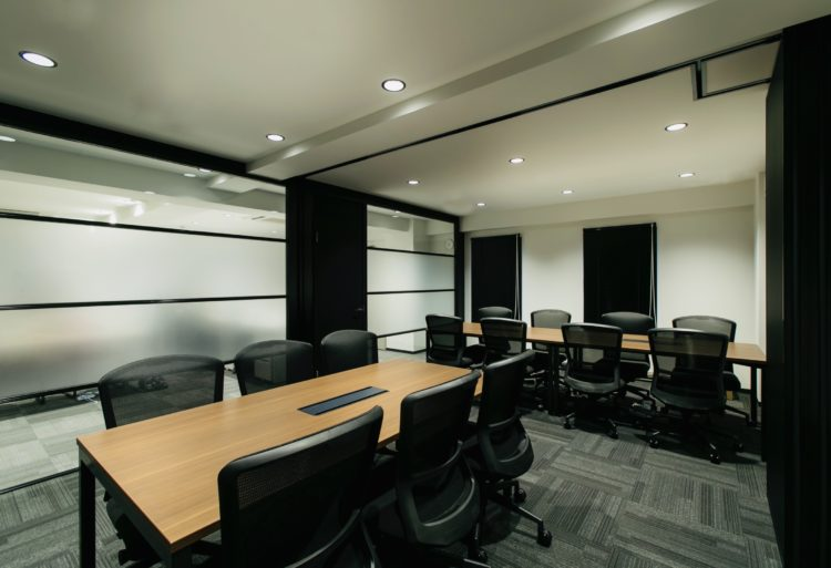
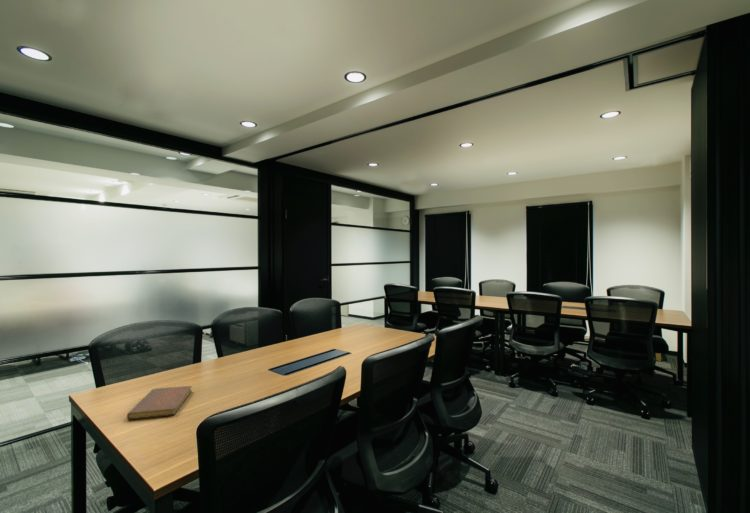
+ notebook (162, 400)
